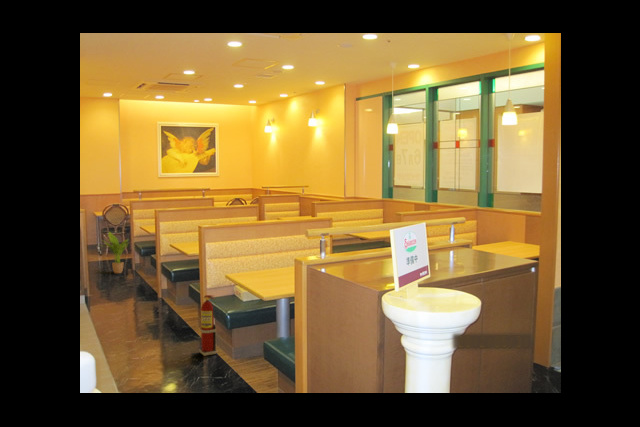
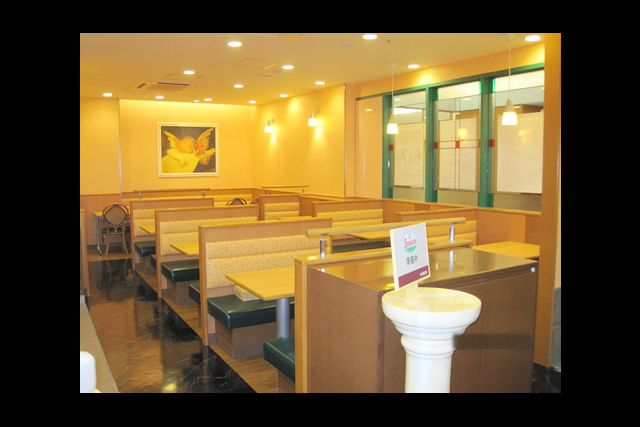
- potted plant (114, 253)
- fire extinguisher (207, 324)
